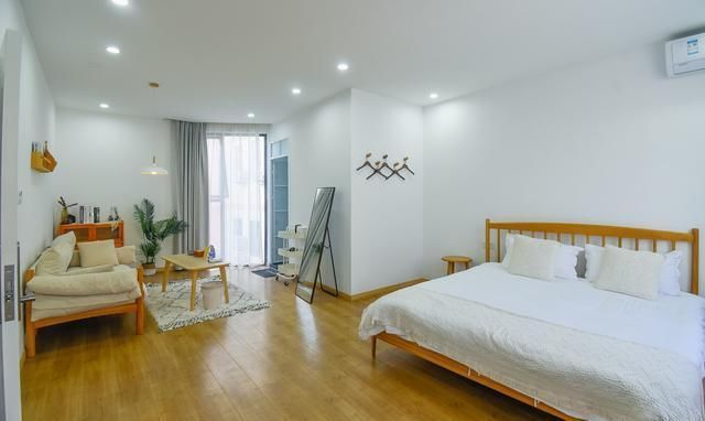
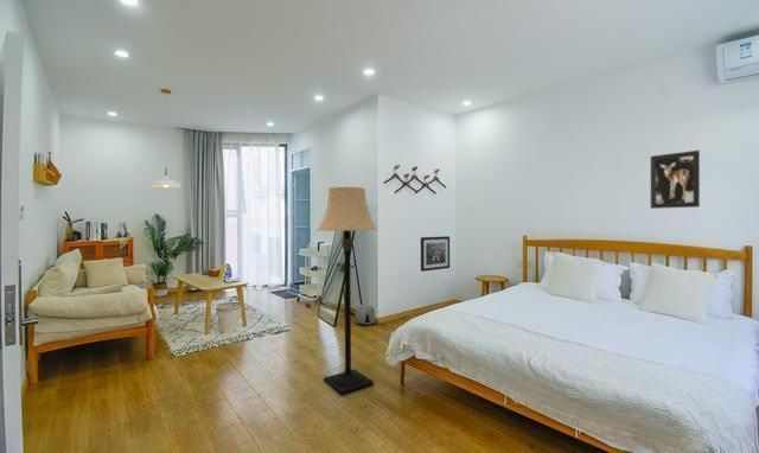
+ wall art (435, 253)
+ wall art (674, 180)
+ lamp (347, 285)
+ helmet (364, 314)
